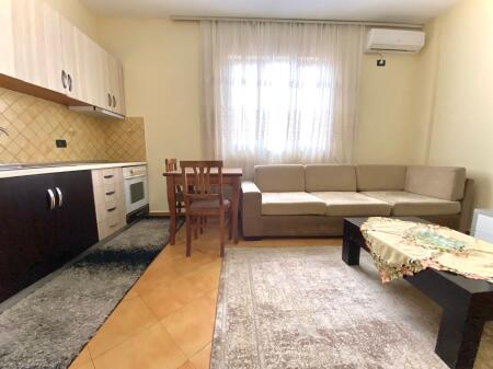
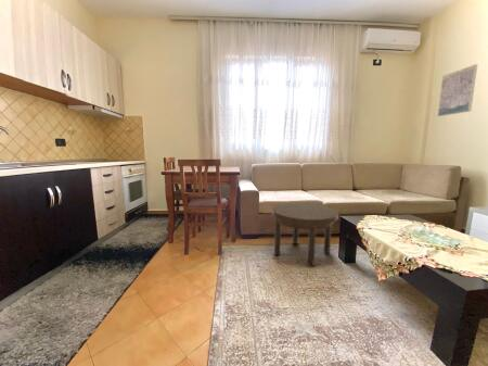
+ side table (305, 229)
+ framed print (455, 92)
